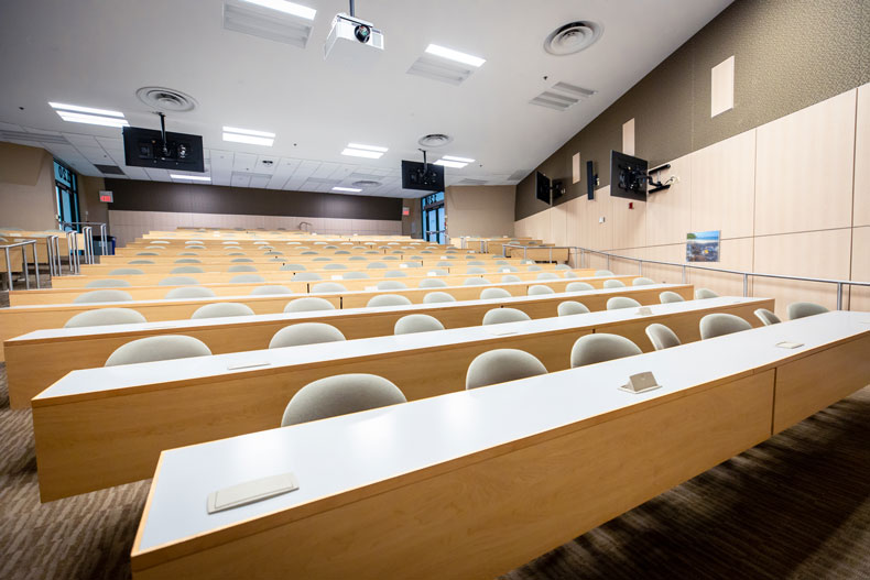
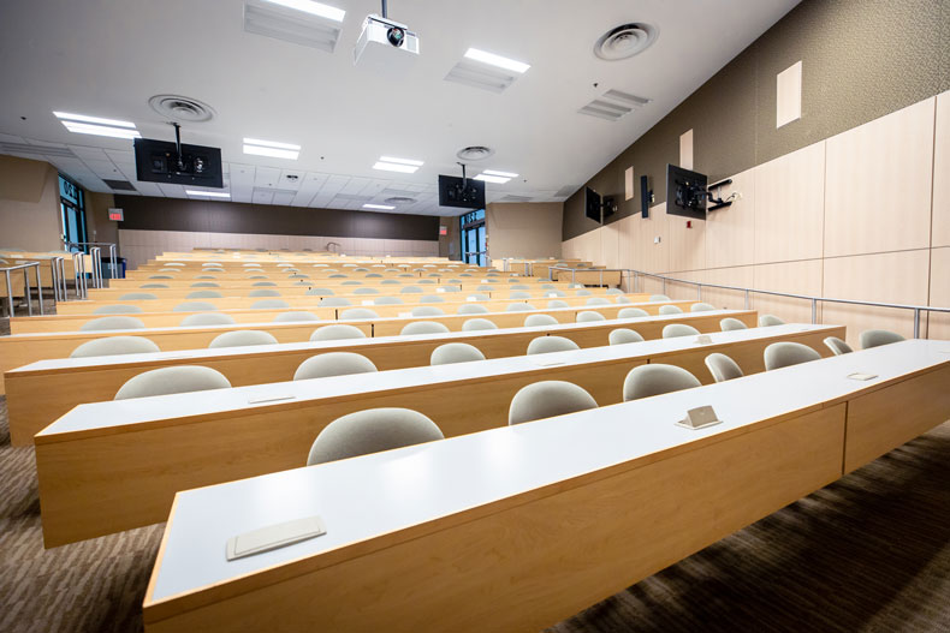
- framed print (702, 247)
